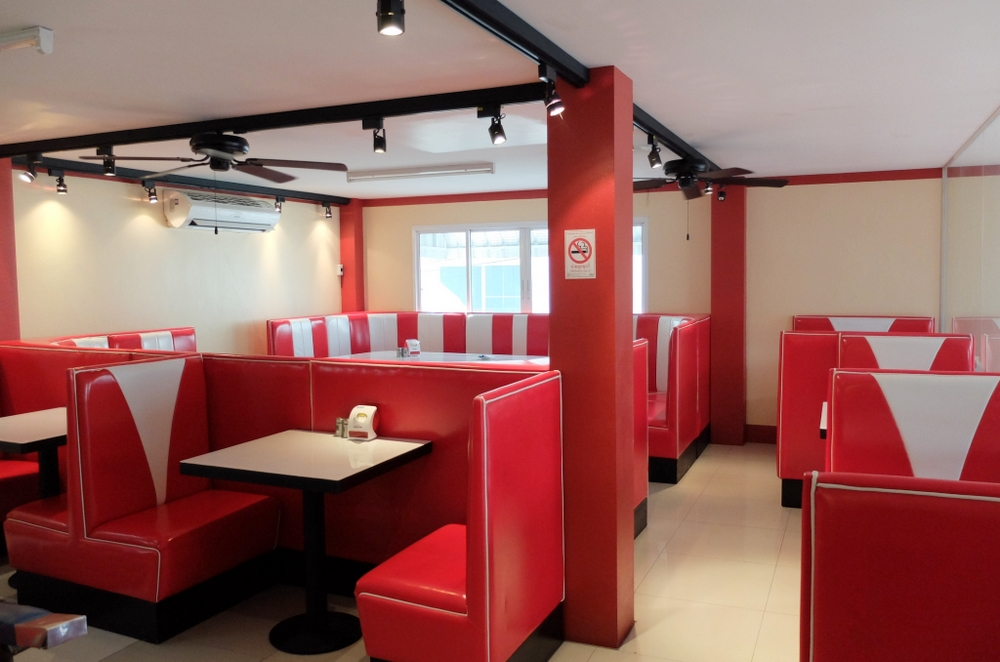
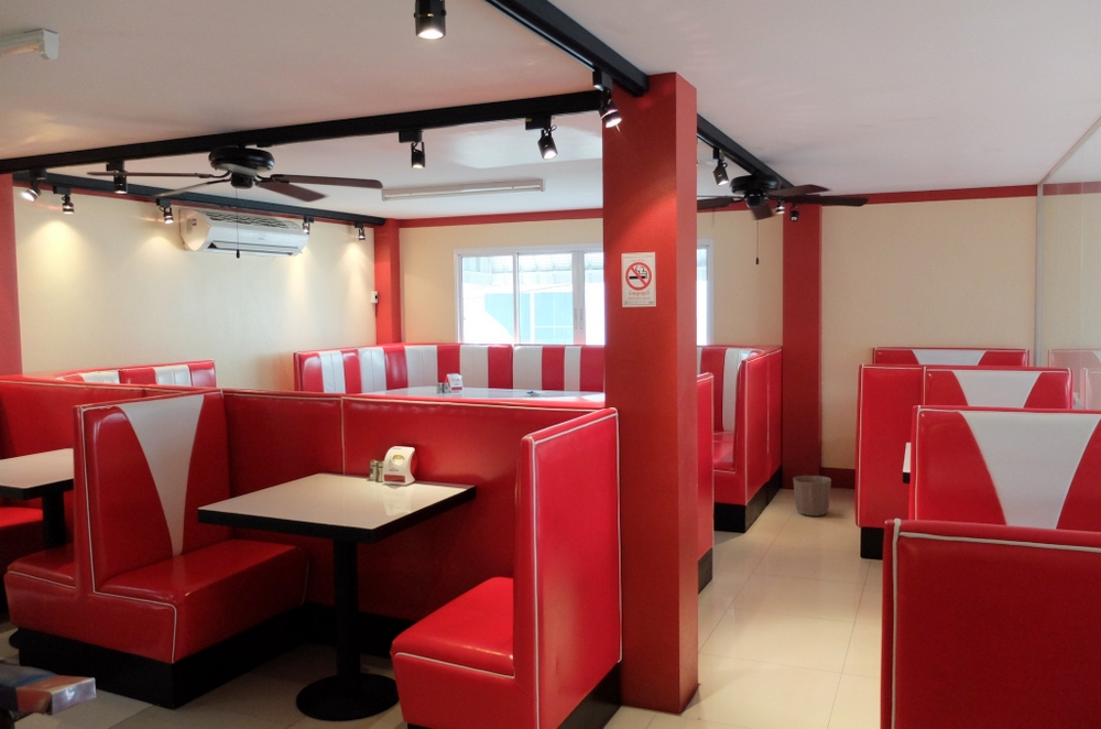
+ waste basket (811, 496)
